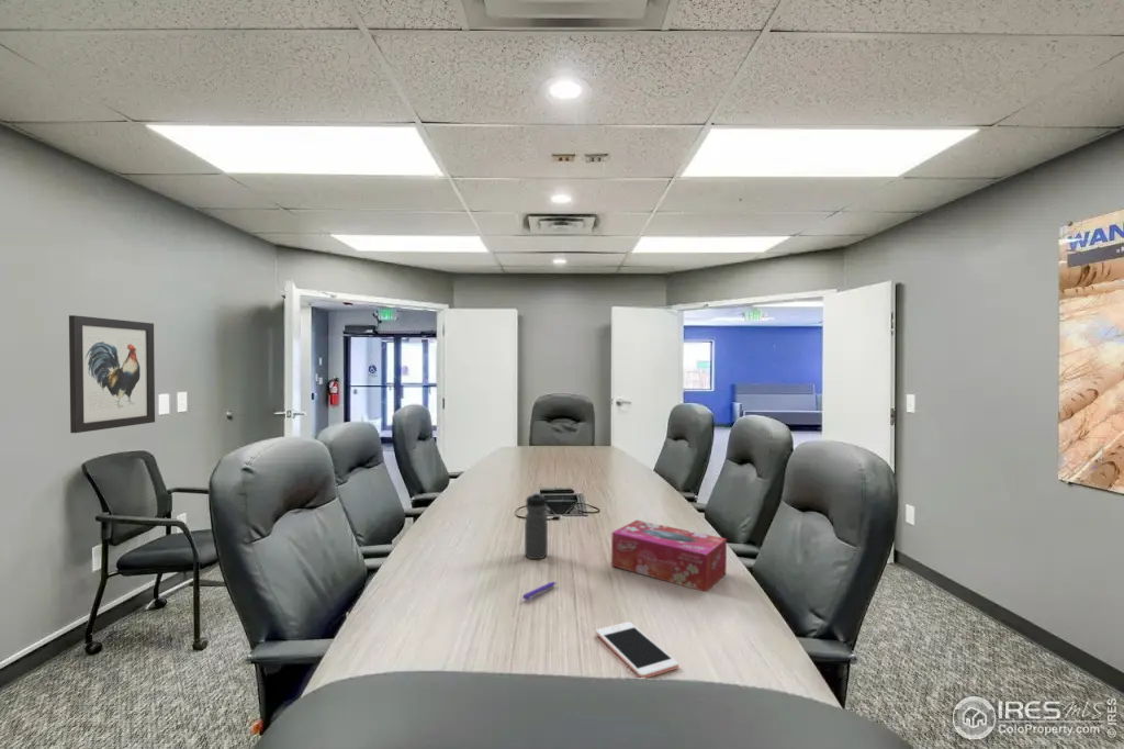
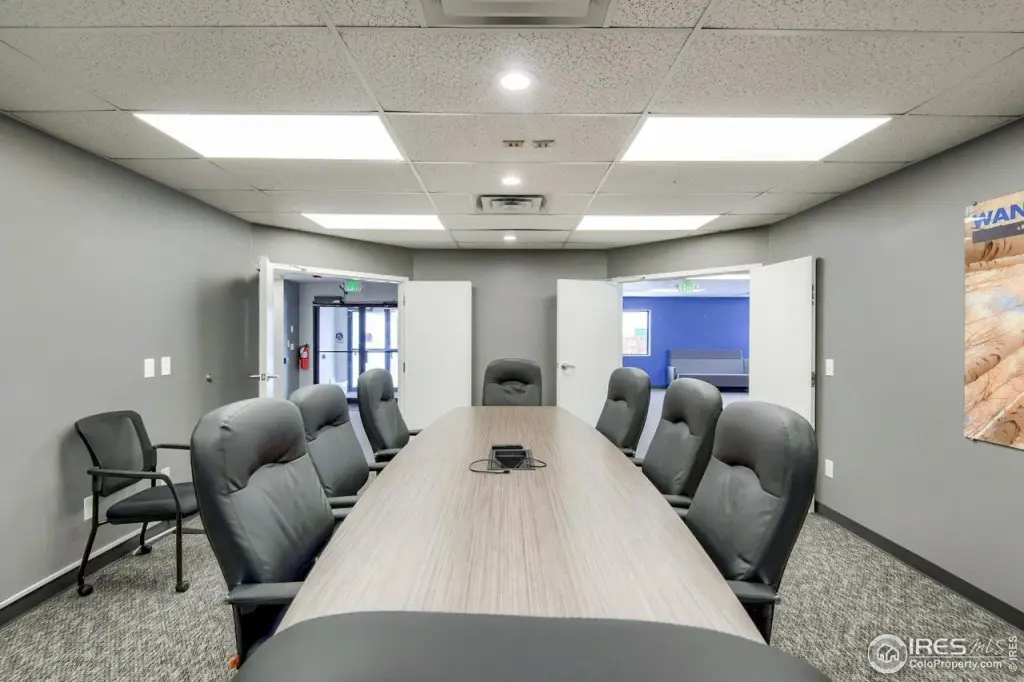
- tissue box (667, 552)
- cell phone (634, 647)
- wall art (115, 373)
- pen (540, 589)
- water bottle (536, 524)
